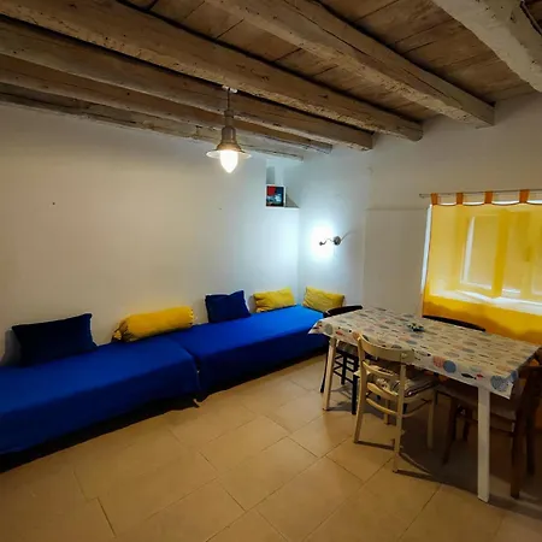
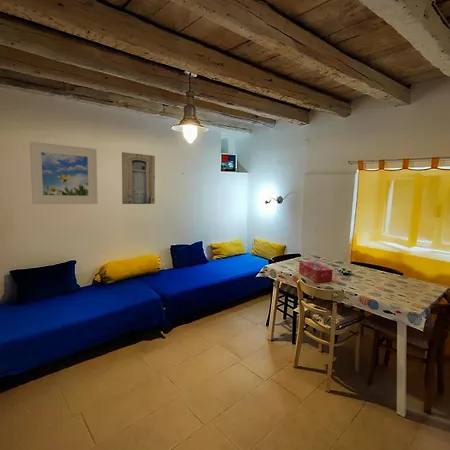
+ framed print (66, 175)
+ tissue box (314, 271)
+ wall art (138, 179)
